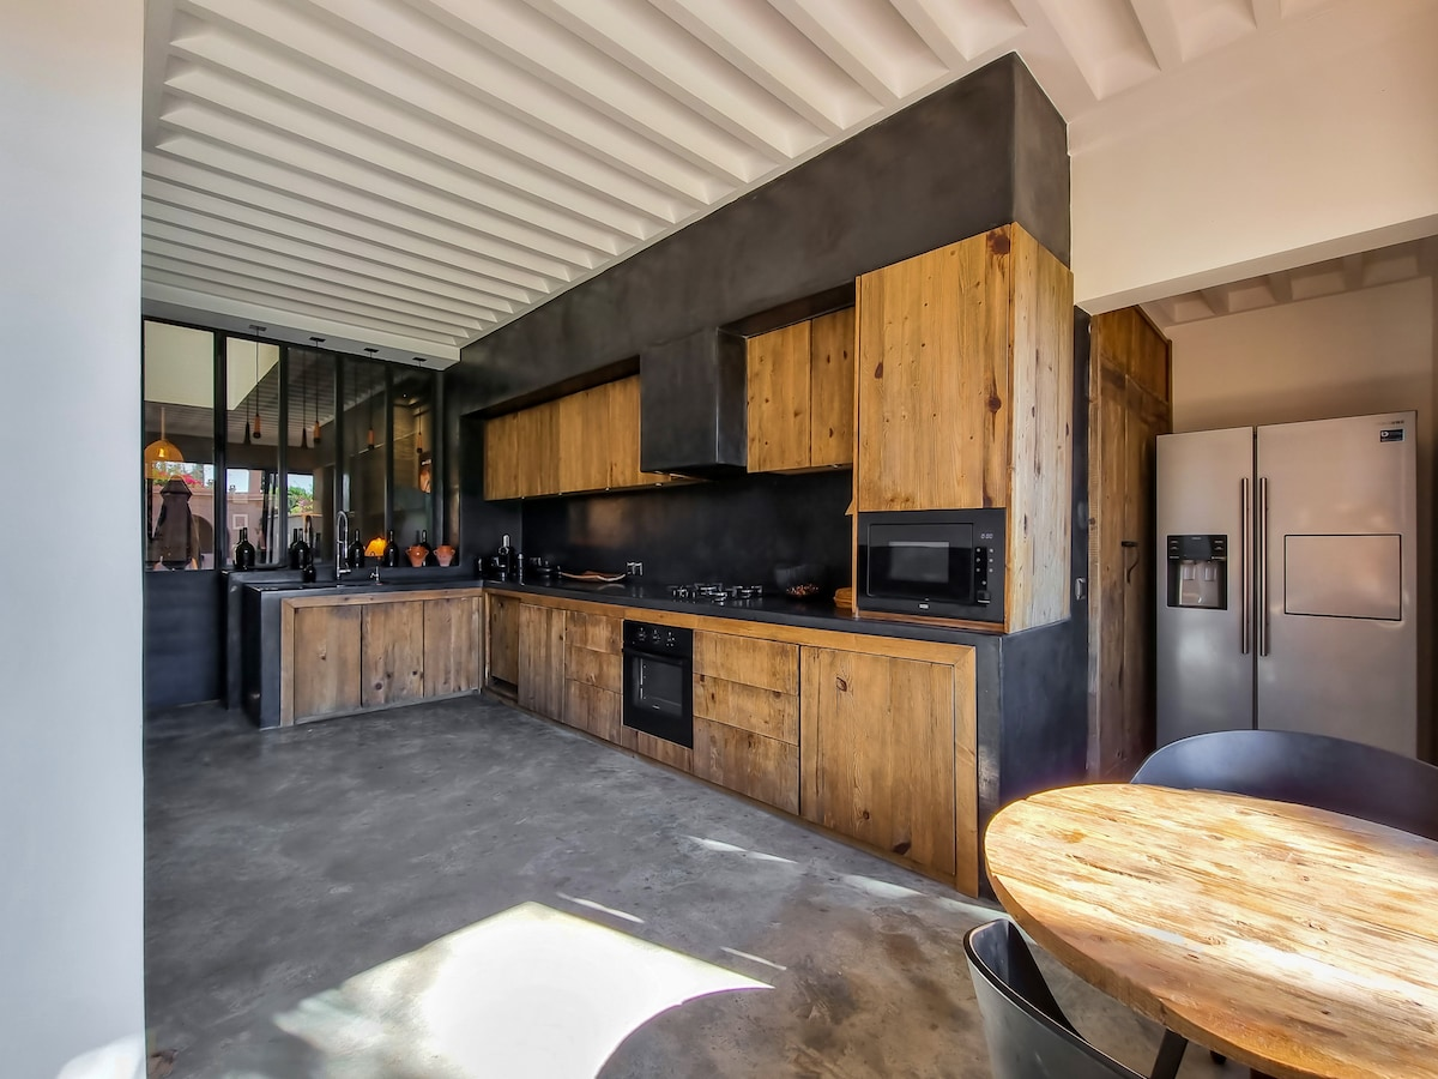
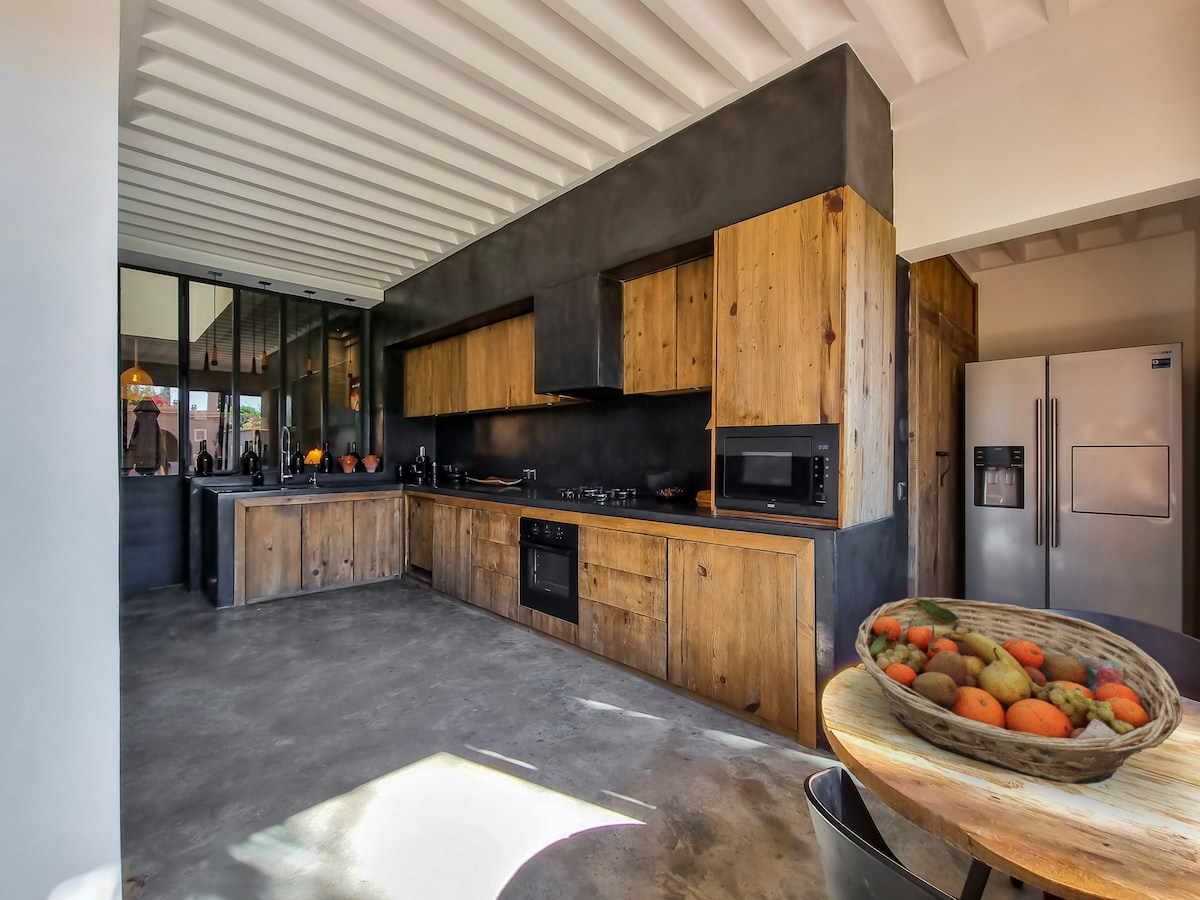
+ fruit basket (994, 676)
